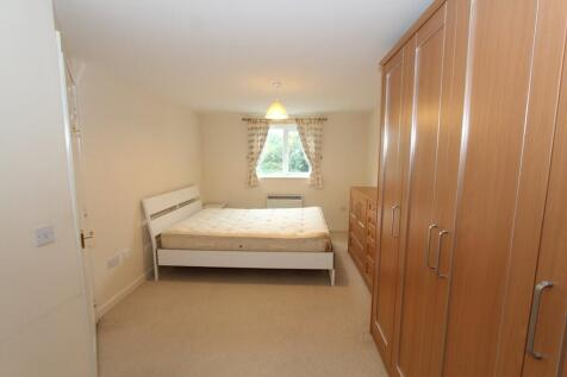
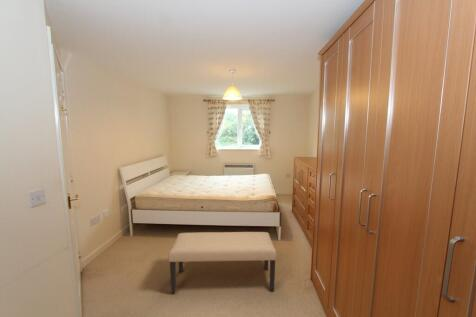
+ bench (223, 259)
